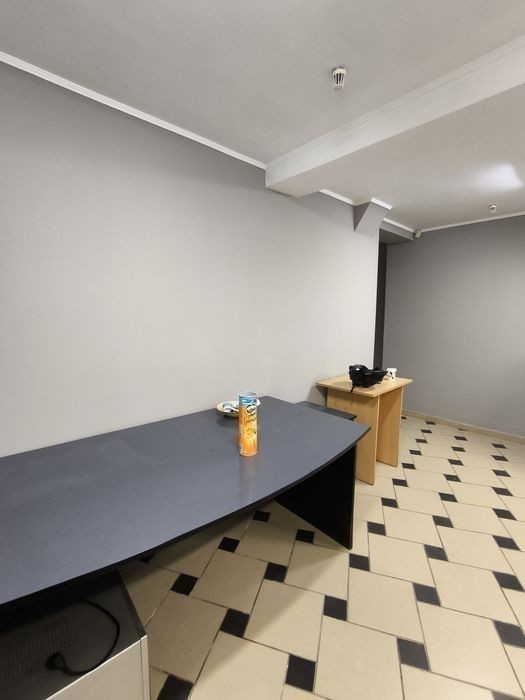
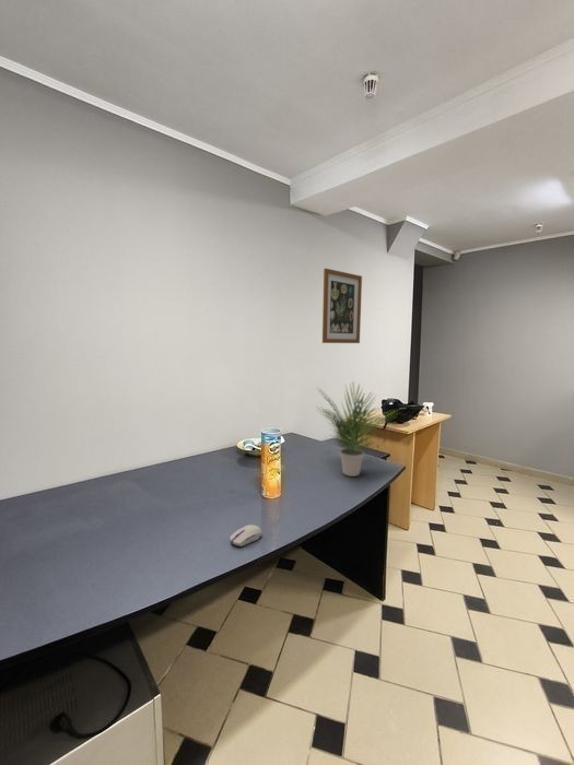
+ wall art (342, 308)
+ potted plant (351, 428)
+ computer mouse (246, 533)
